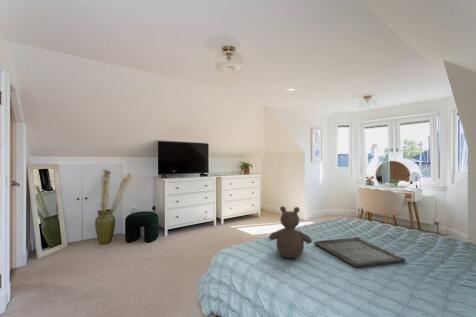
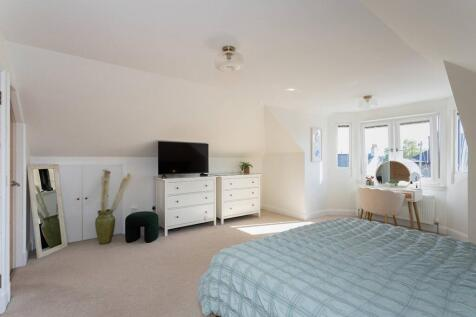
- teddy bear (290, 230)
- serving tray (355, 250)
